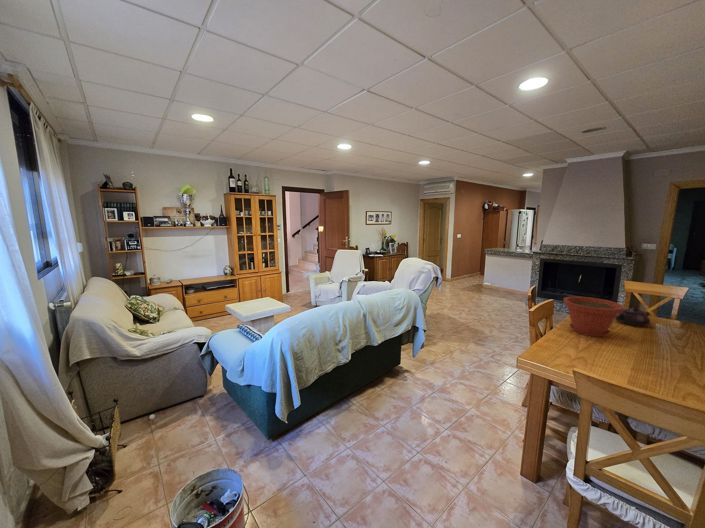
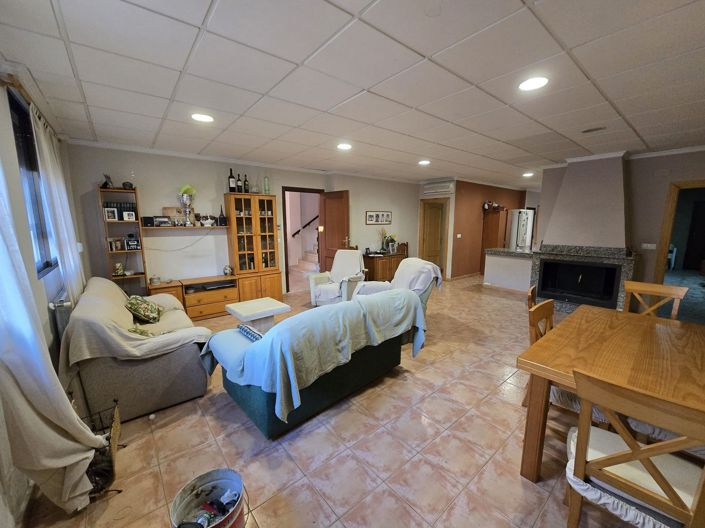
- plant pot (590, 317)
- teapot (633, 315)
